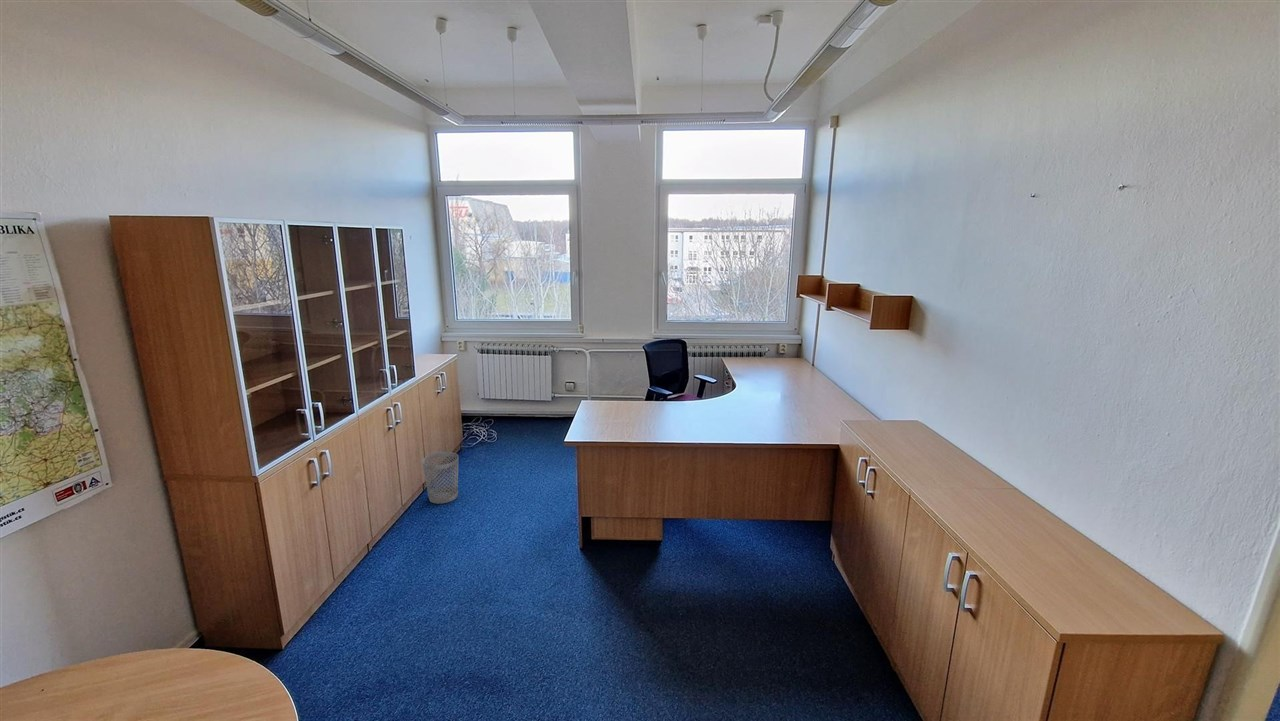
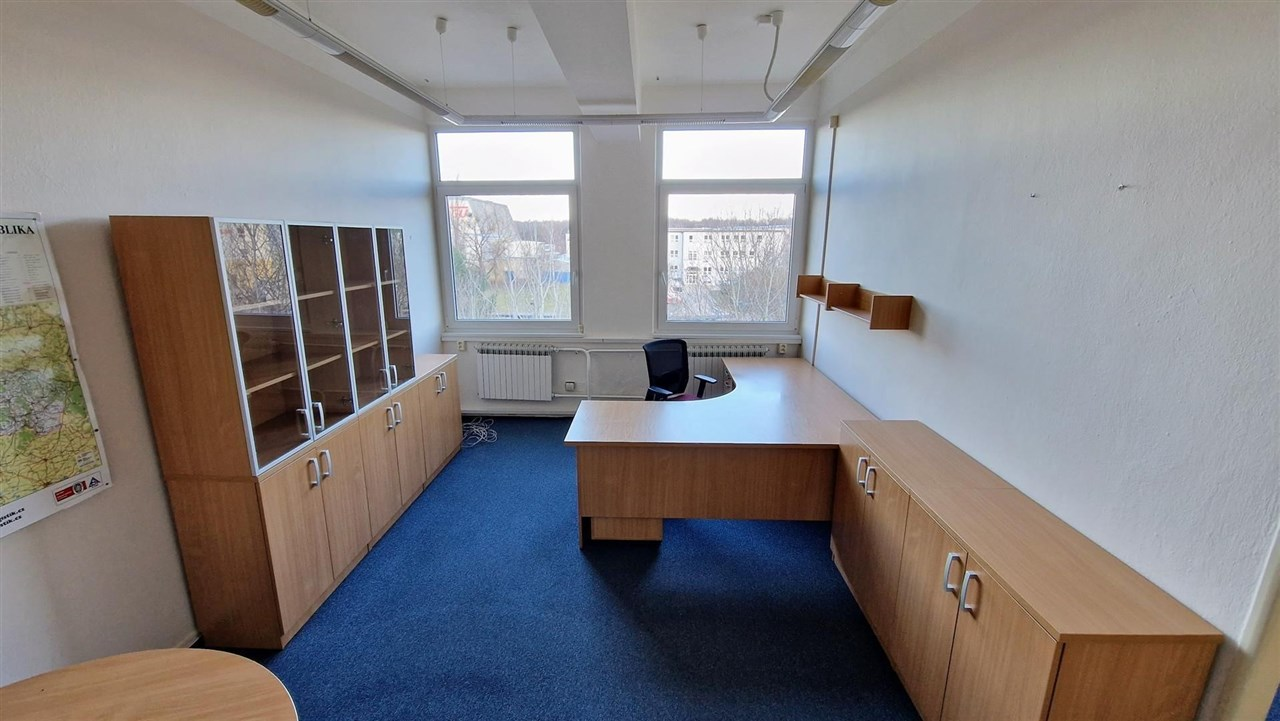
- wastebasket (442, 478)
